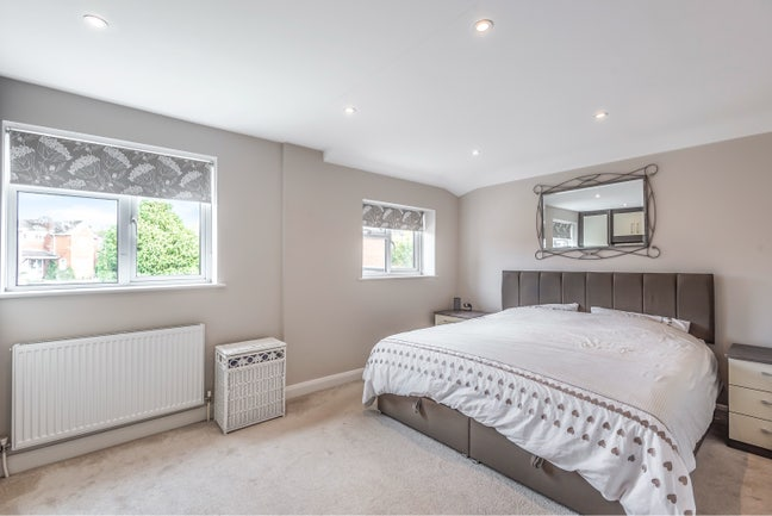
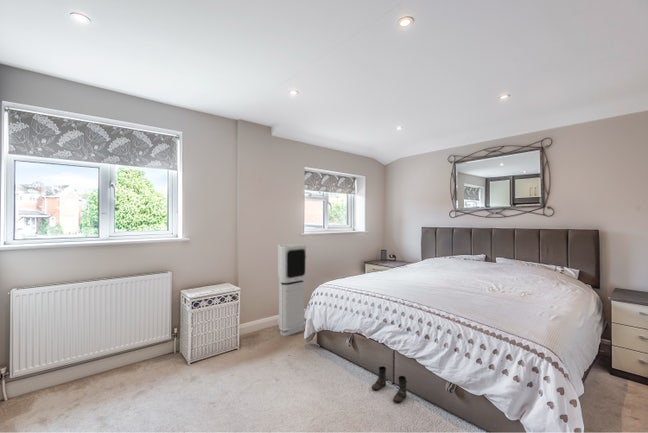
+ boots (385, 383)
+ air purifier (287, 287)
